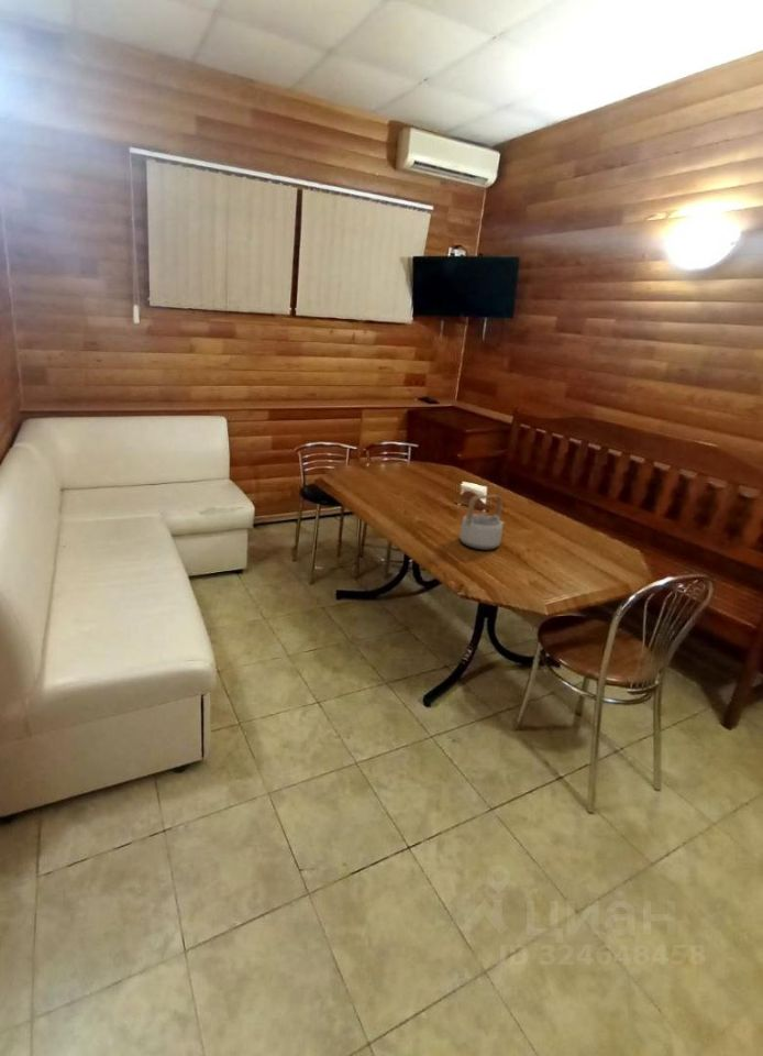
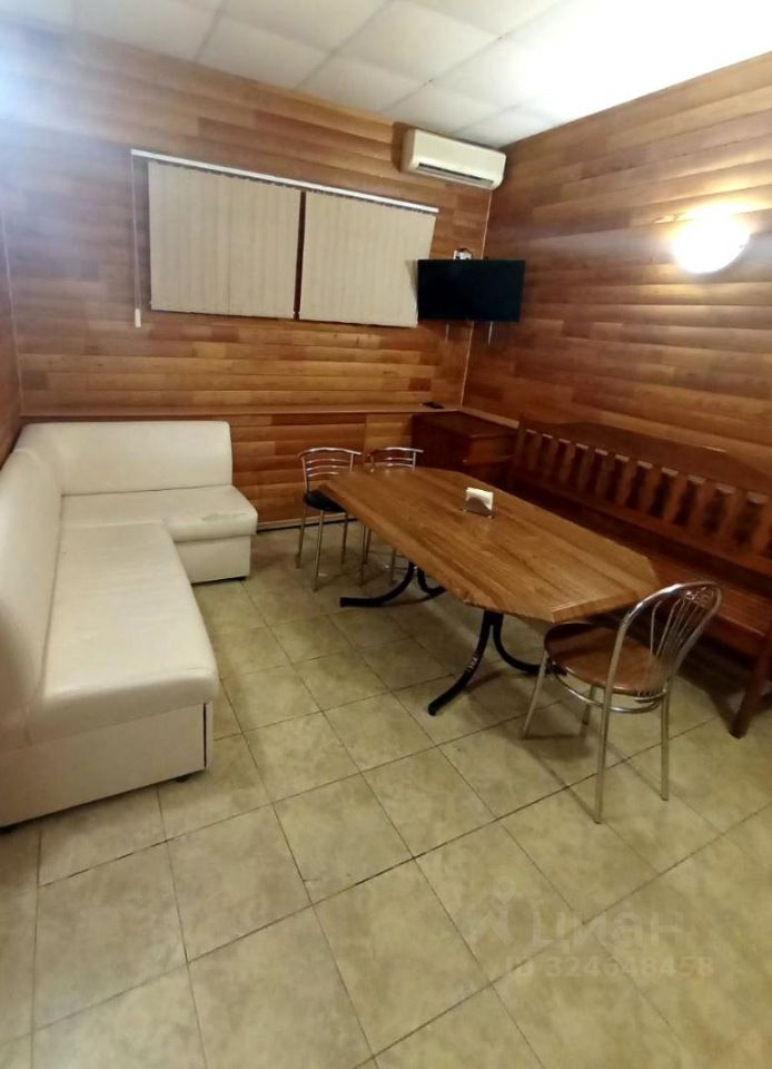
- teapot (486, 519)
